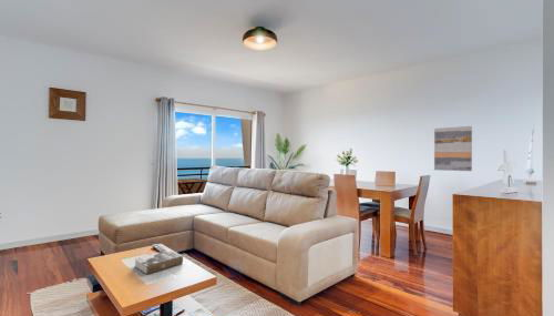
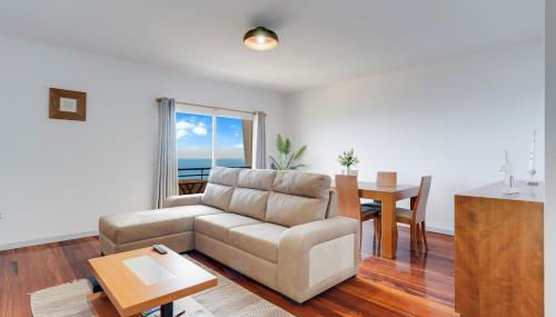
- book (158, 261)
- wall art (452, 149)
